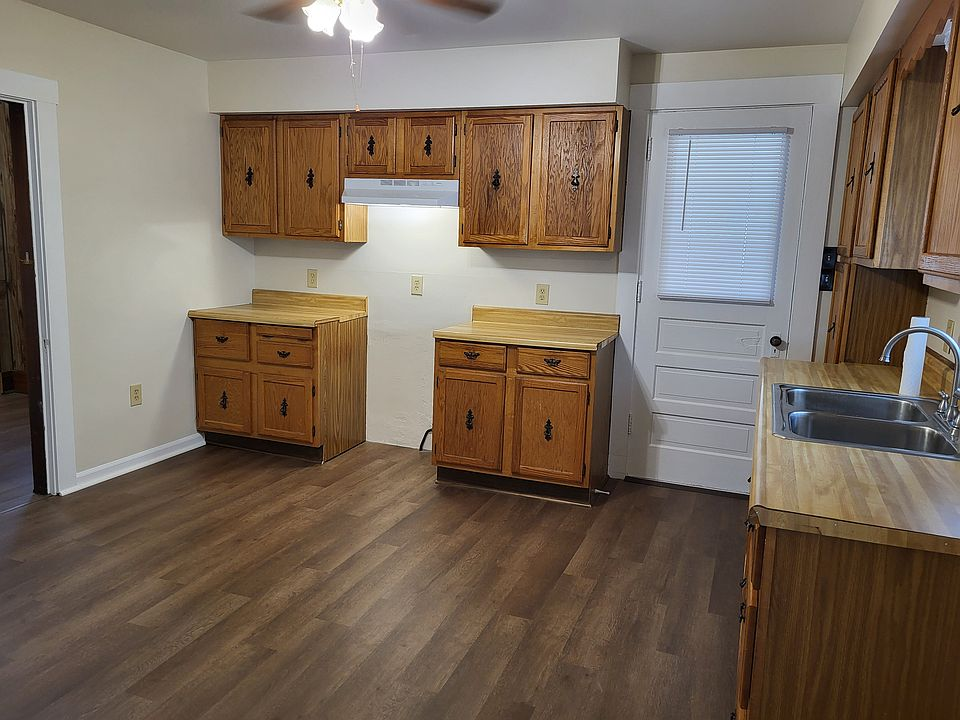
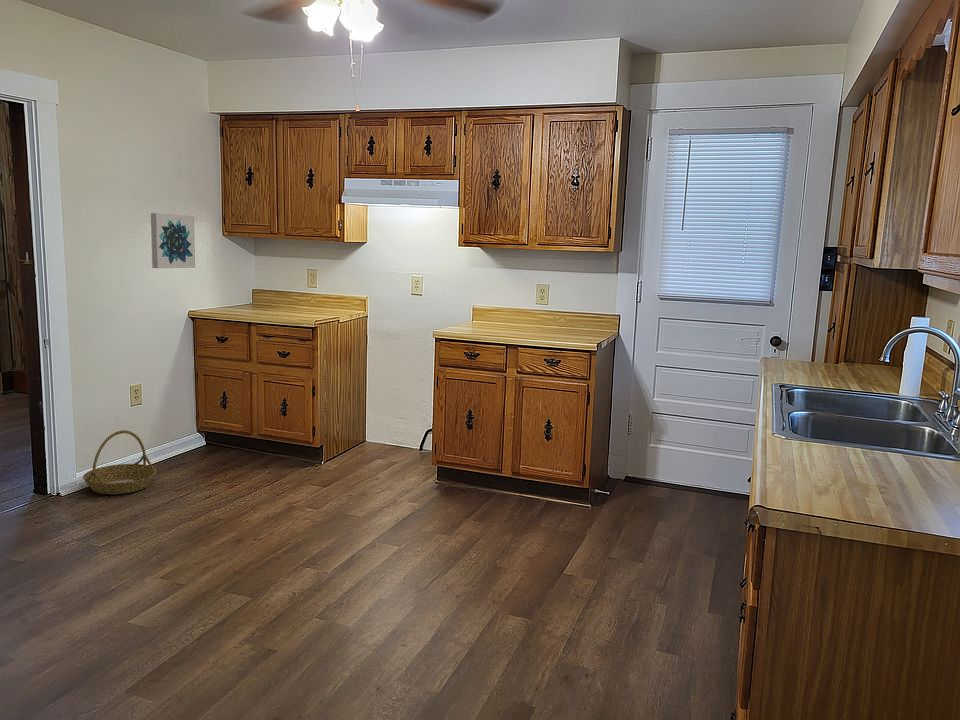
+ basket (120, 464)
+ wall art (173, 241)
